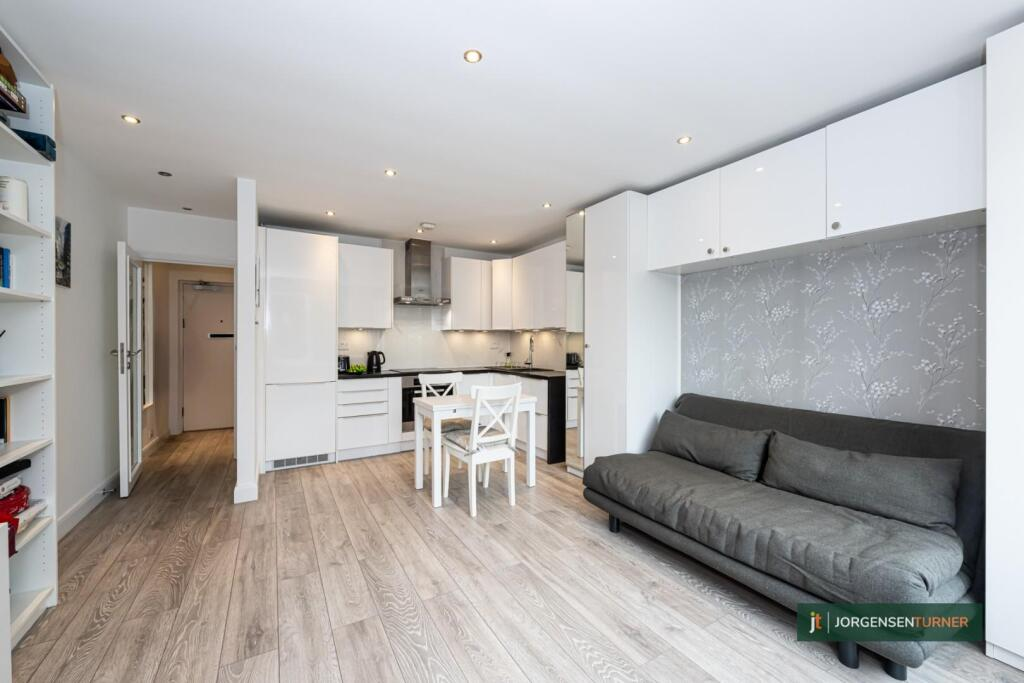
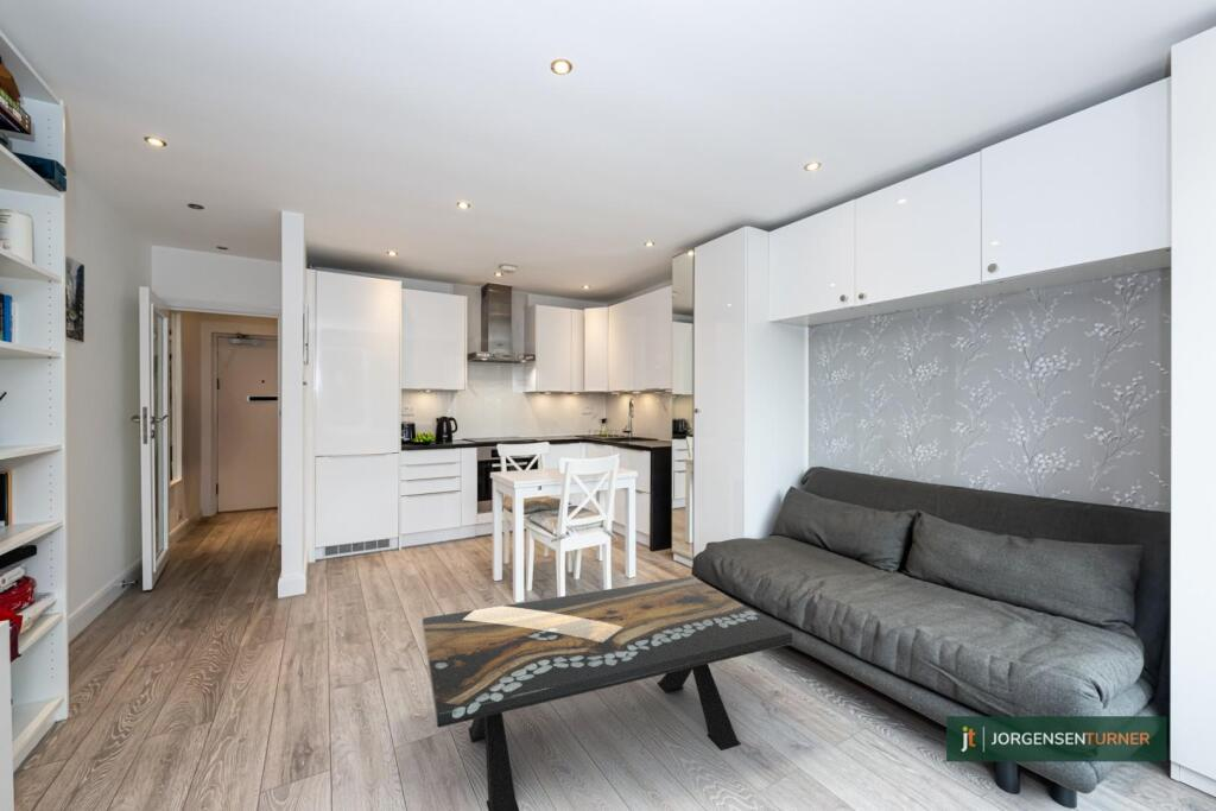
+ coffee table (601, 680)
